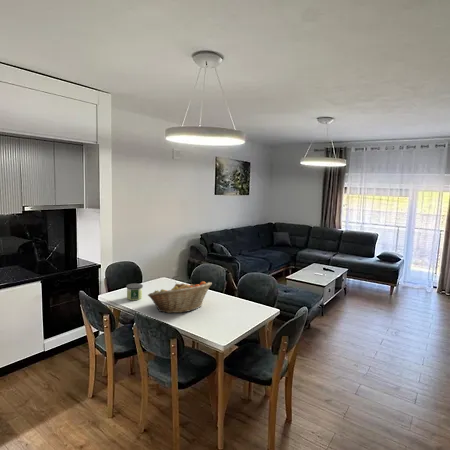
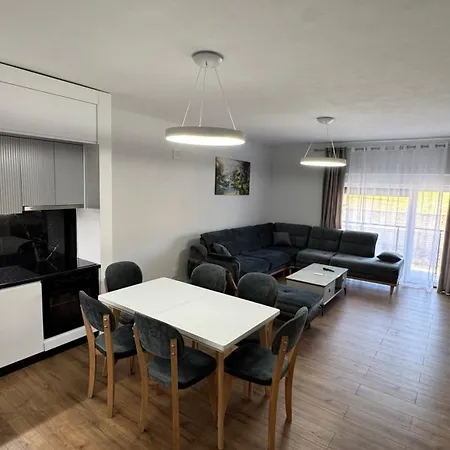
- fruit basket (180, 294)
- candle (134, 291)
